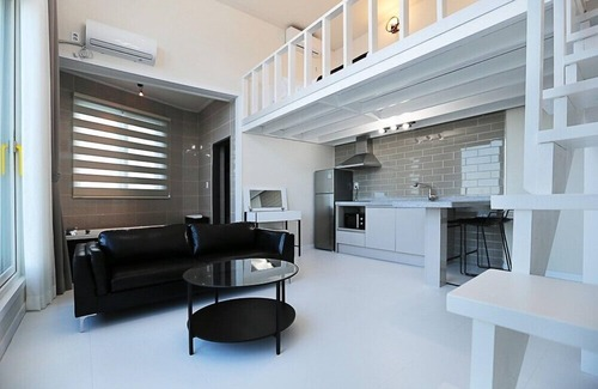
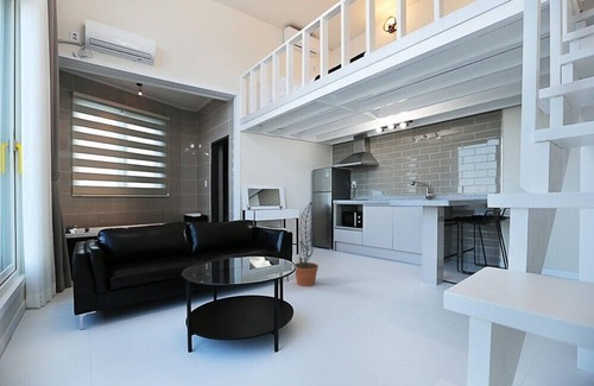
+ decorative plant (307, 242)
